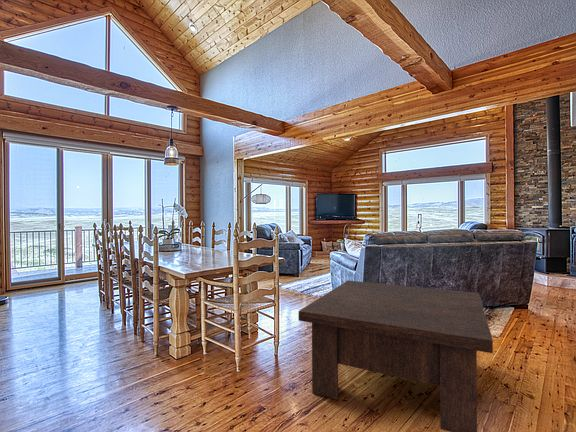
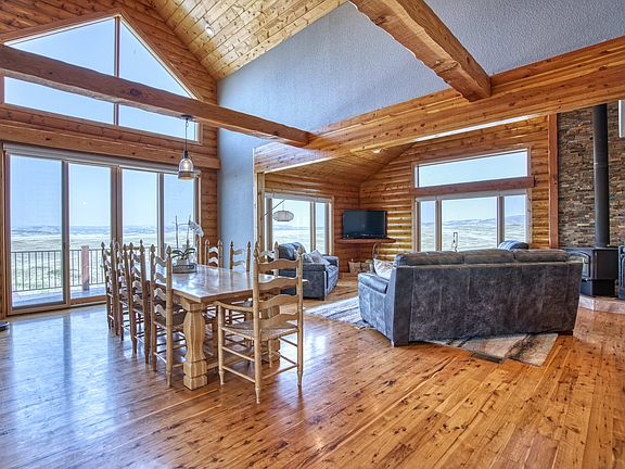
- coffee table (398, 339)
